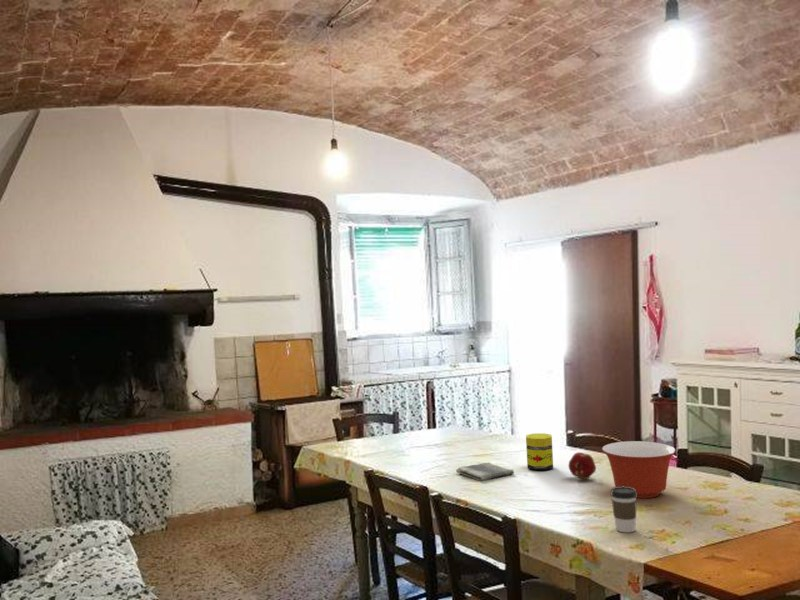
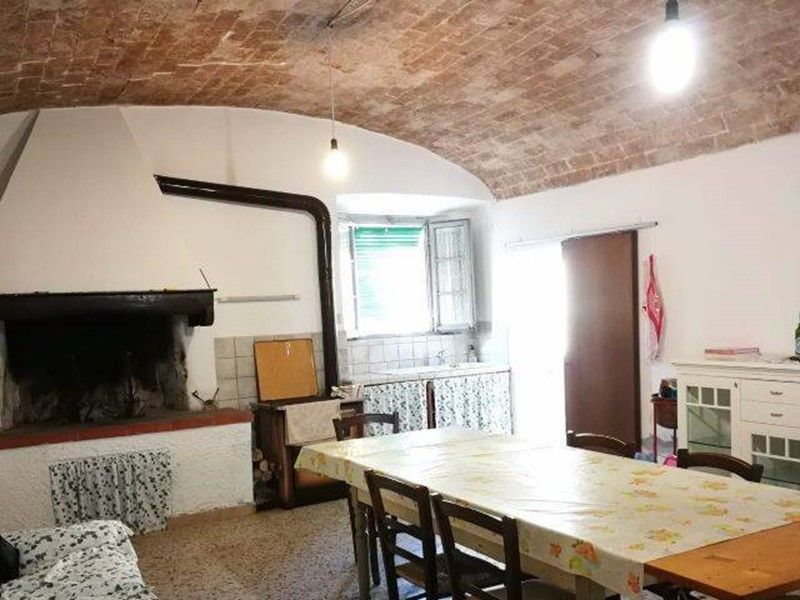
- dish towel (484, 470)
- coffee cup (624, 509)
- jar (539, 451)
- mixing bowl (639, 470)
- fruit (582, 465)
